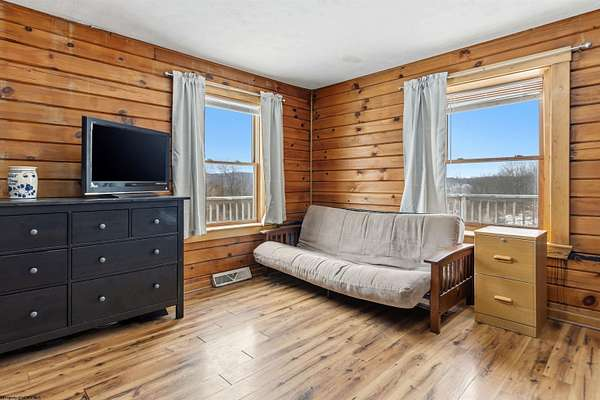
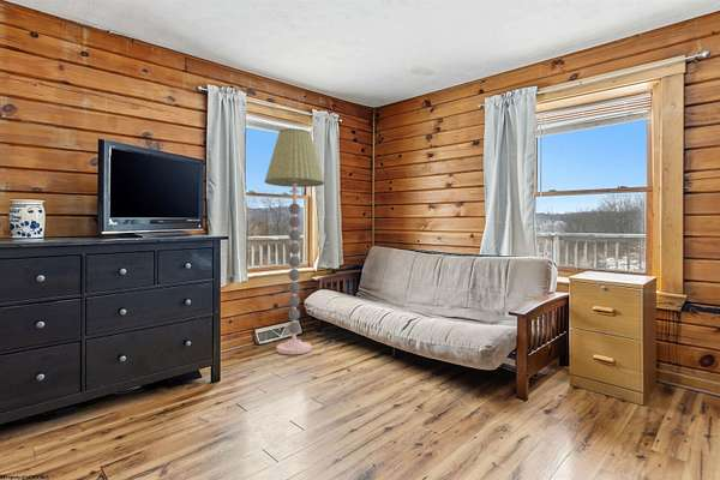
+ floor lamp (294, 240)
